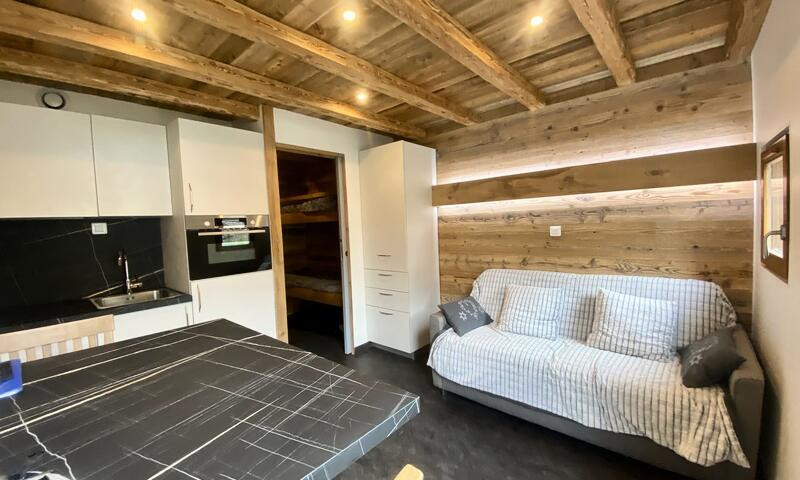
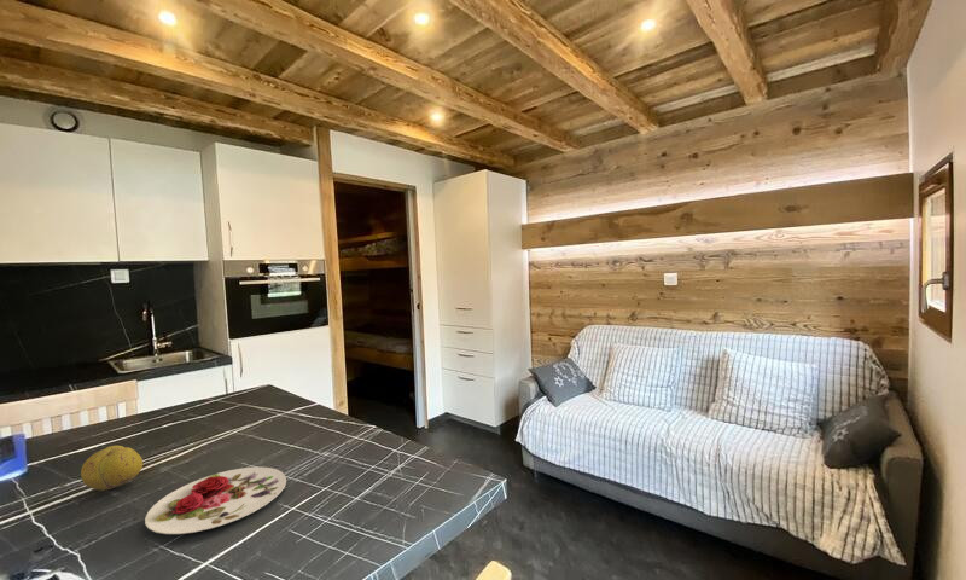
+ plate (221, 494)
+ fruit (112, 468)
